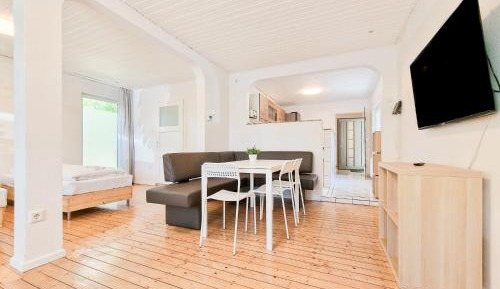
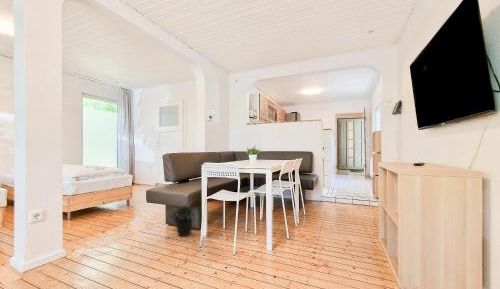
+ potted plant (185, 219)
